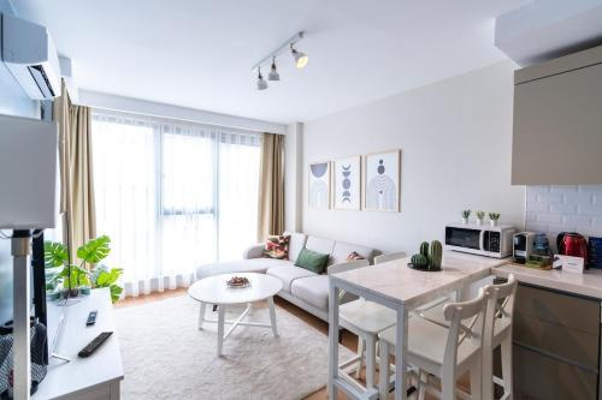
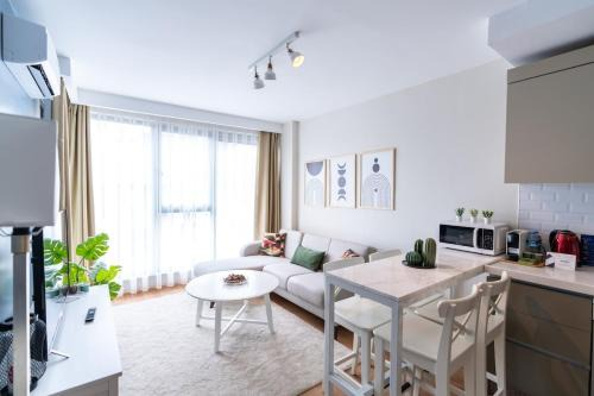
- remote control (96, 342)
